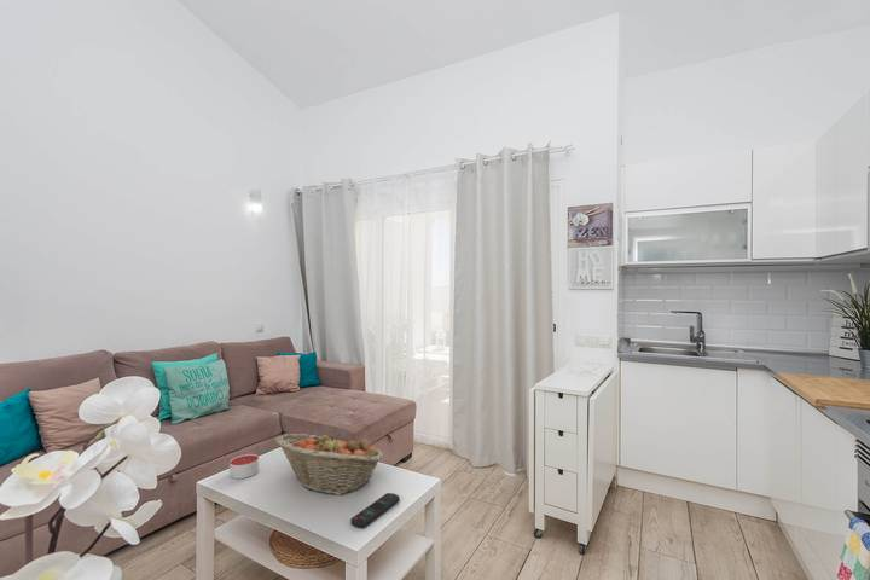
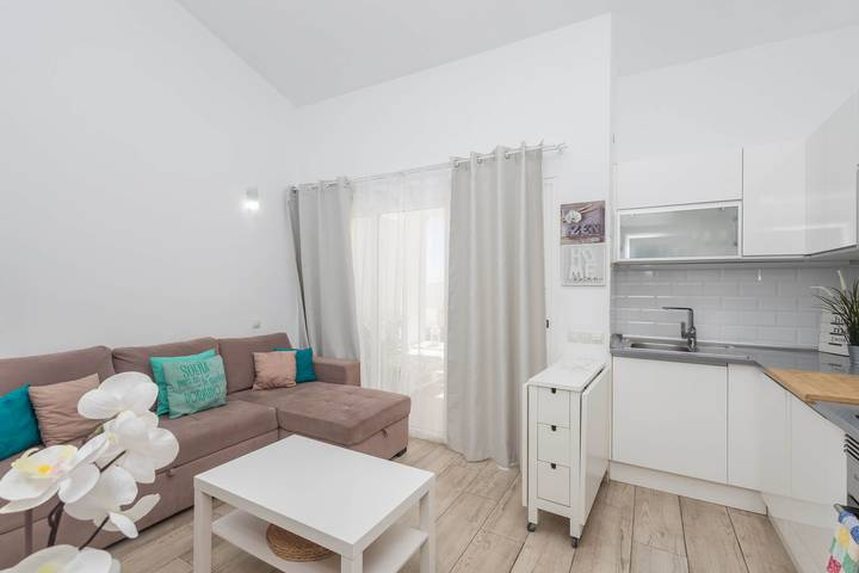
- candle (244, 465)
- fruit basket (330, 454)
- remote control (376, 509)
